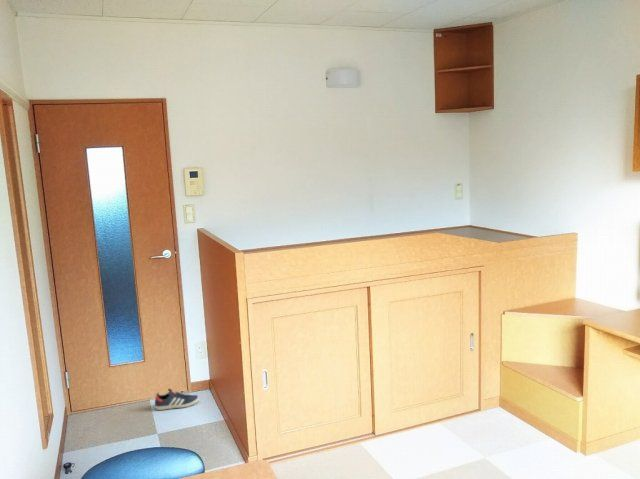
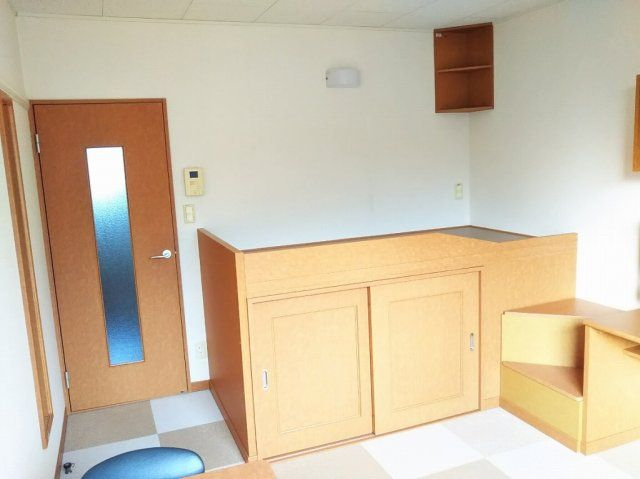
- sneaker (176, 397)
